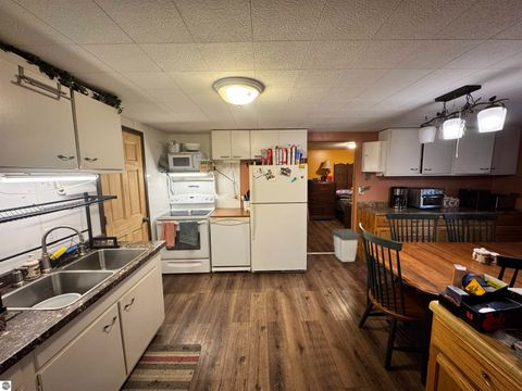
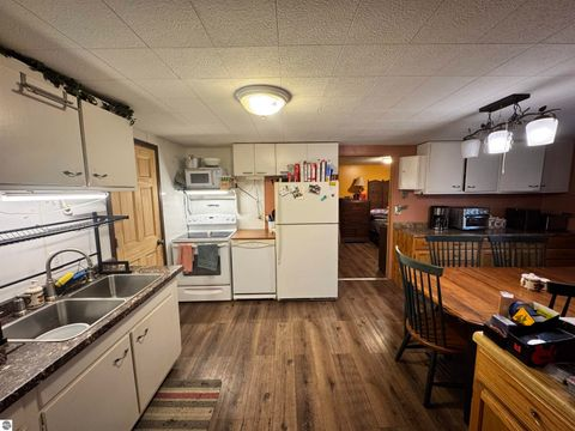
- trash can (344, 244)
